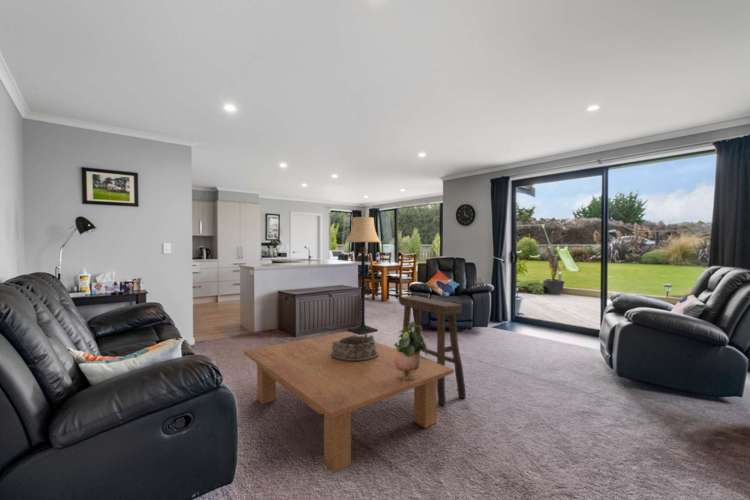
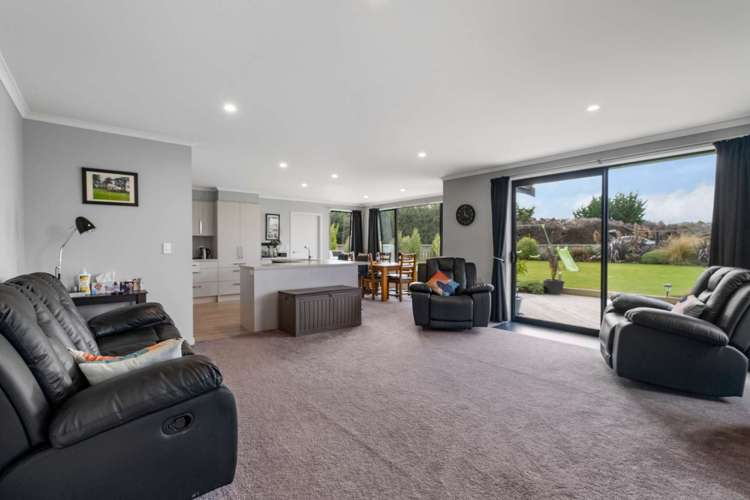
- lamp (363, 274)
- coffee table (340, 384)
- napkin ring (355, 346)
- stool (428, 349)
- potted plant (410, 350)
